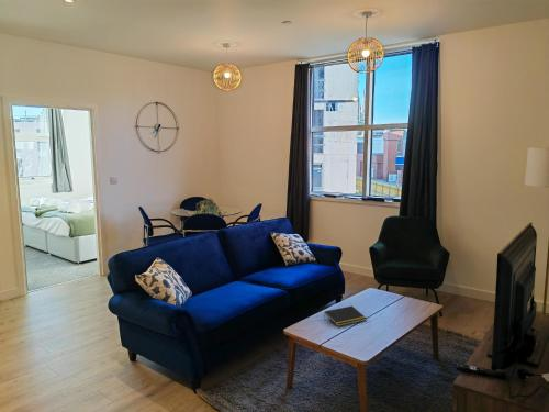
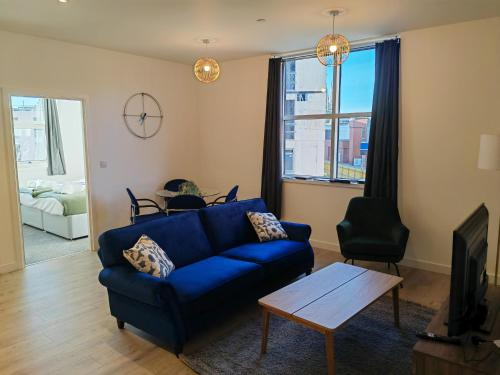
- notepad (345, 315)
